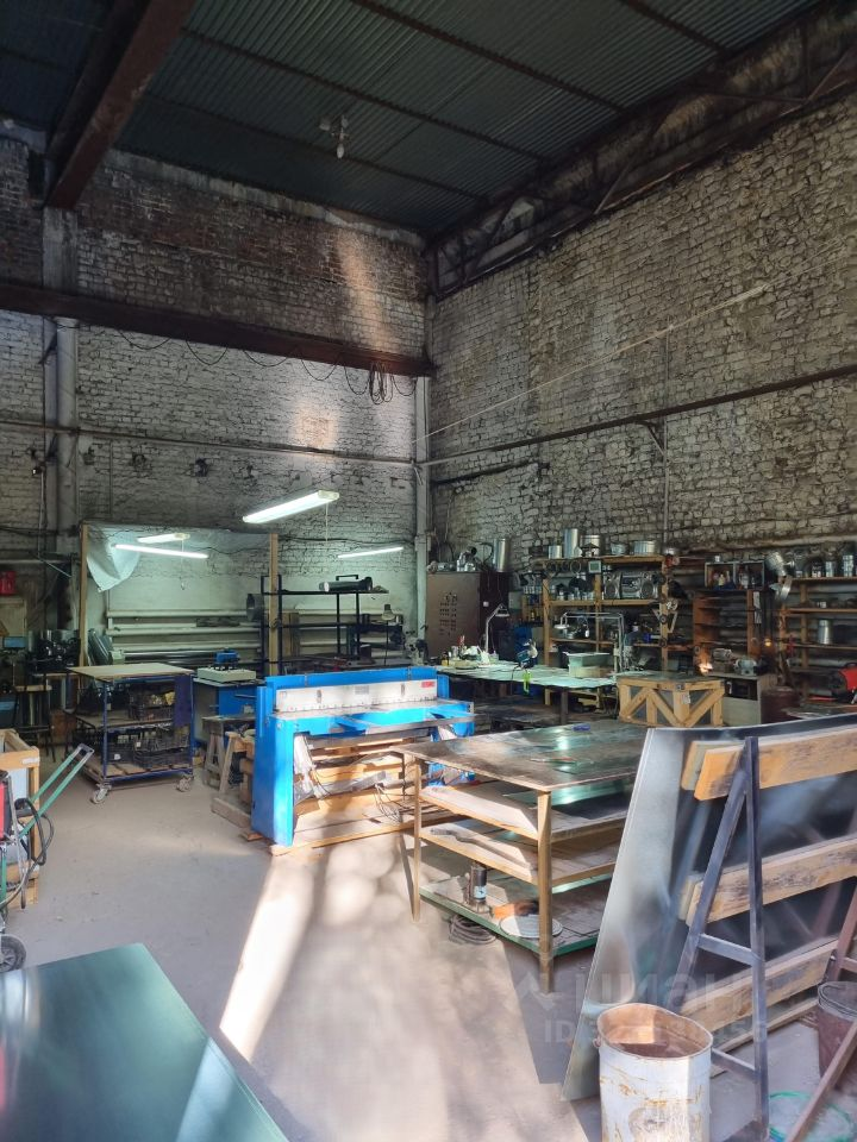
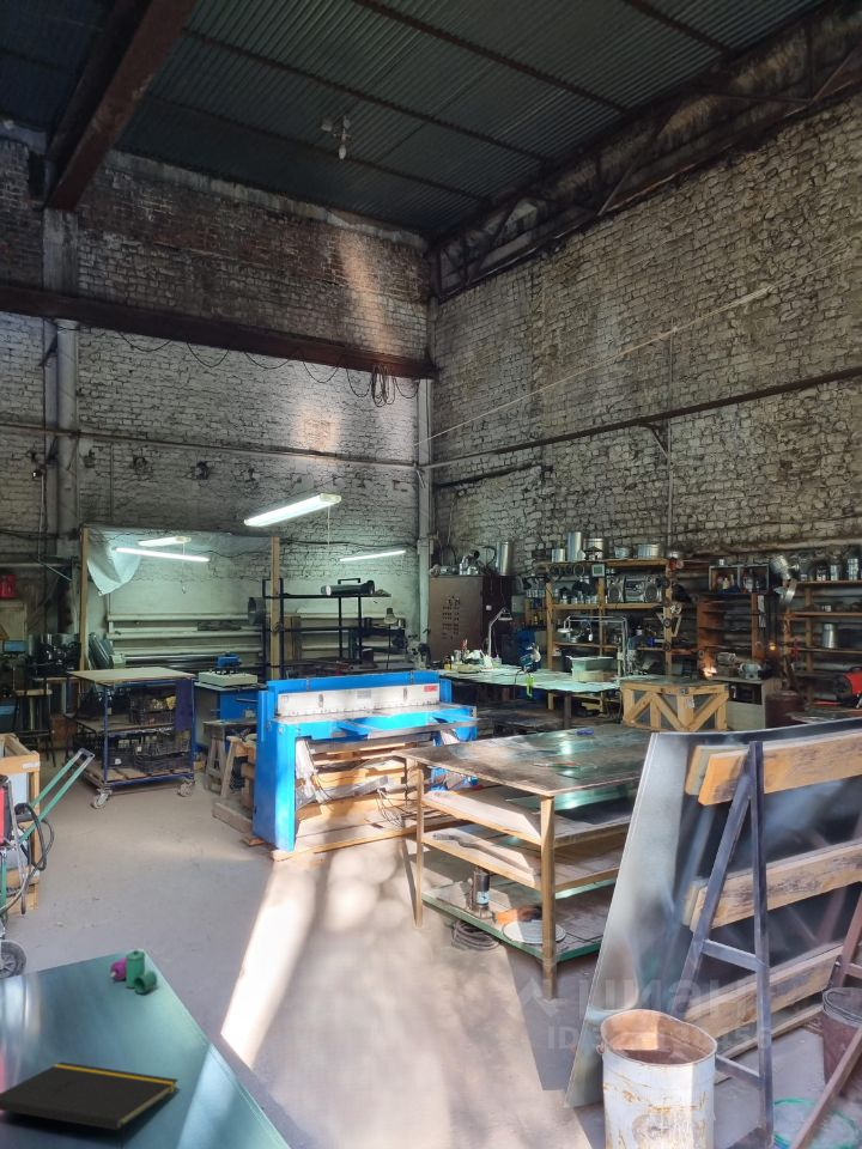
+ notepad (86, 1093)
+ spray can (134, 962)
